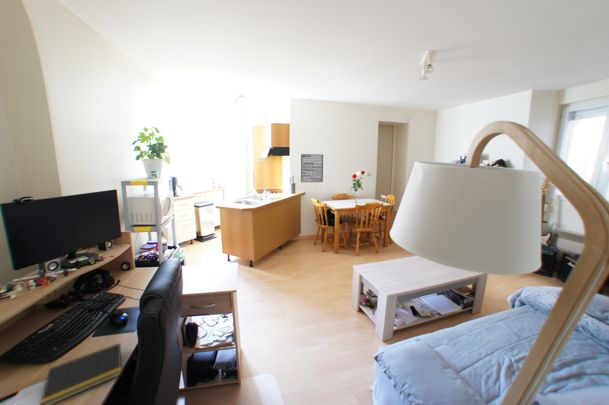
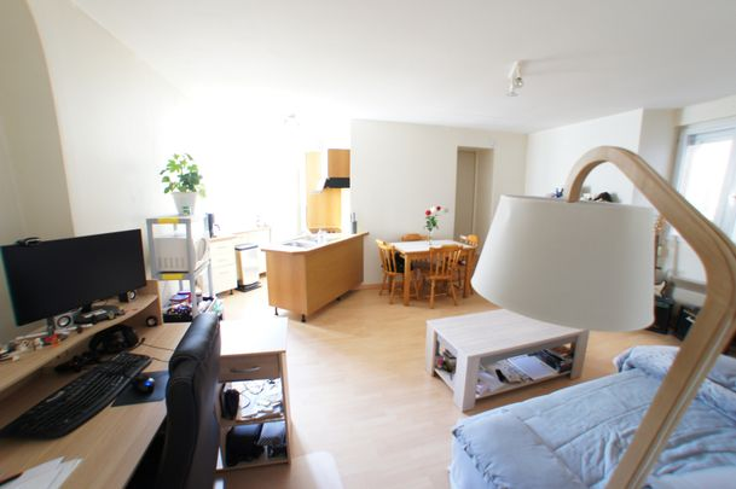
- wall art (312, 168)
- notepad (85, 371)
